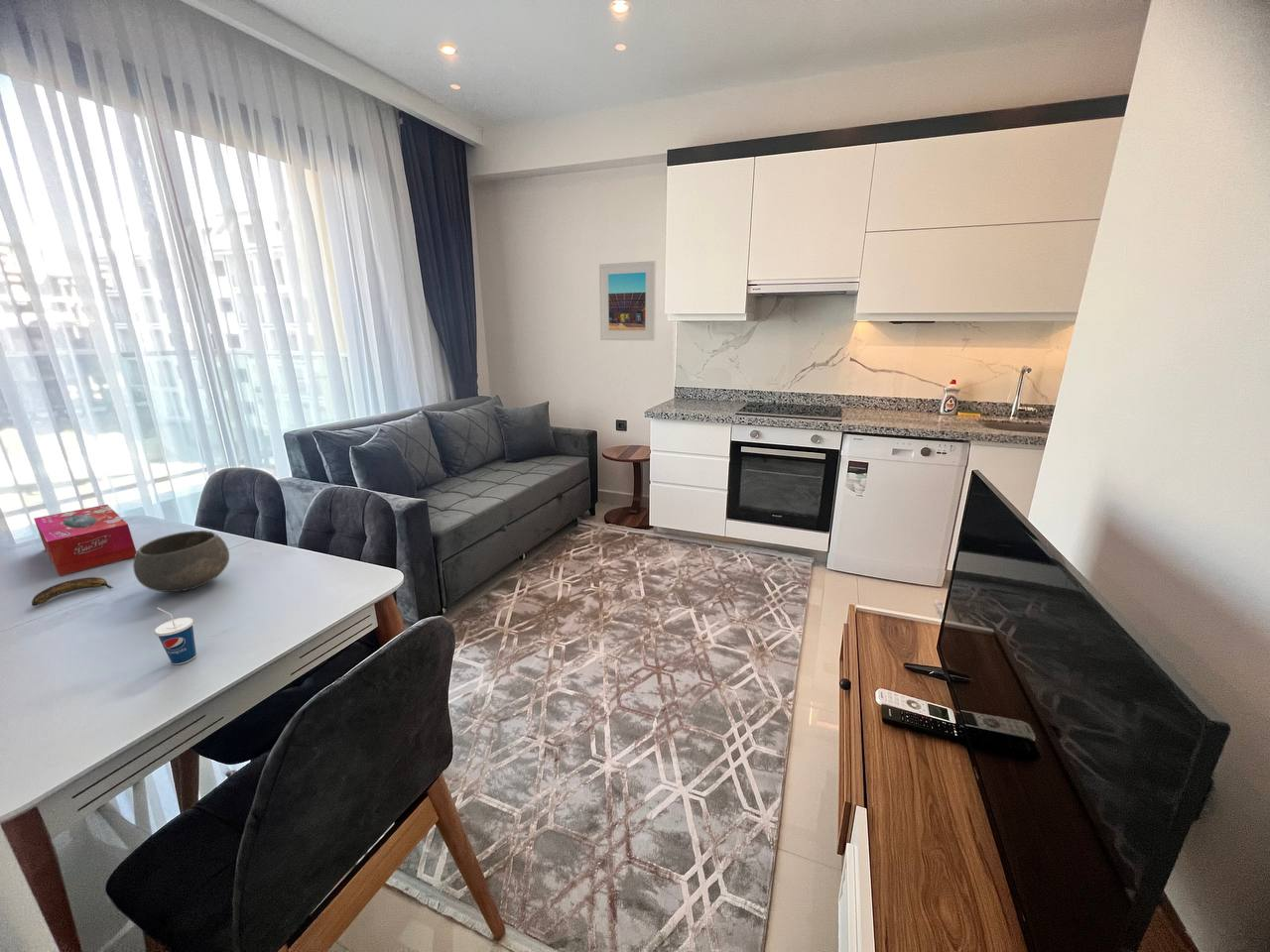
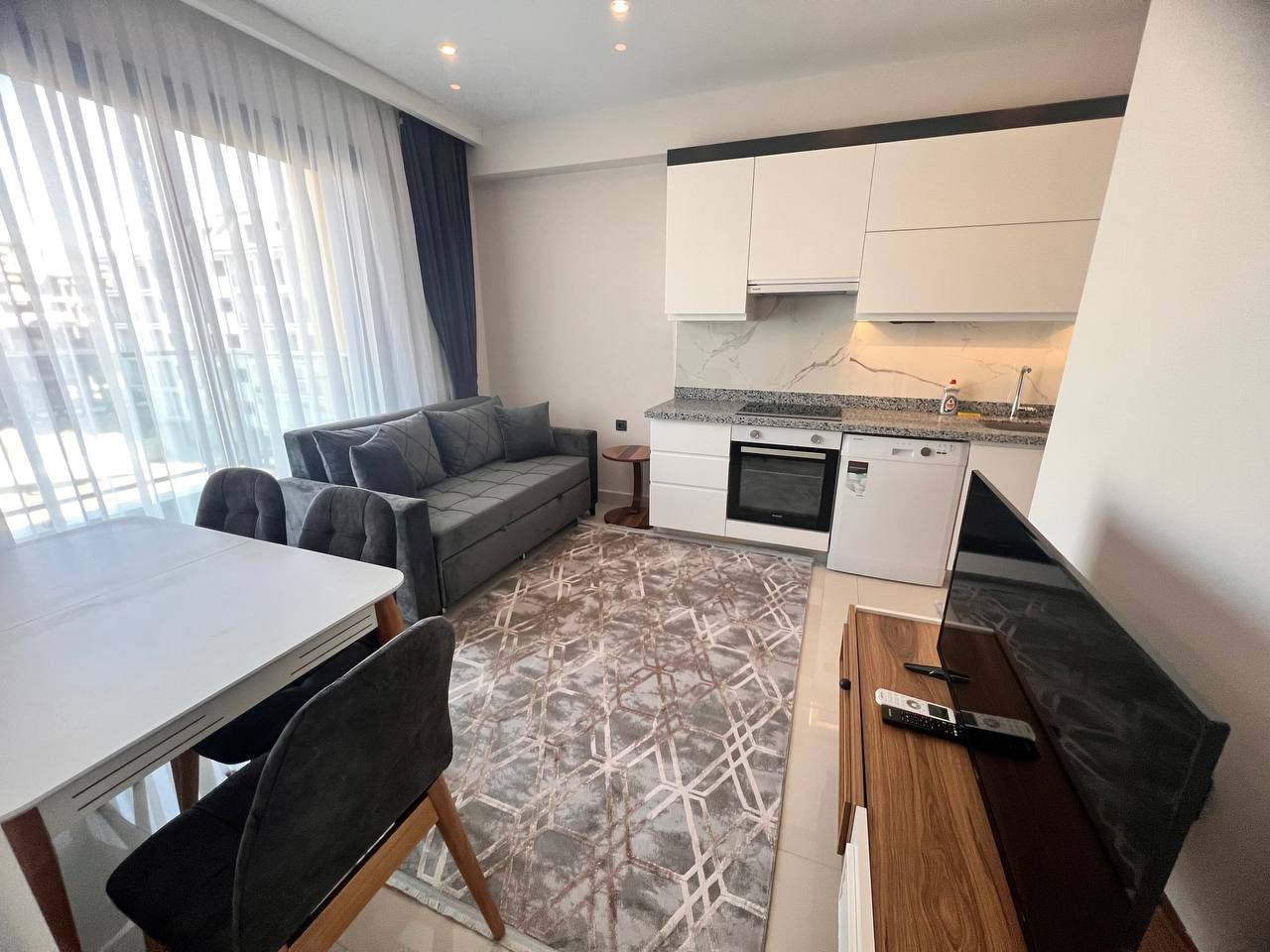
- bowl (185, 563)
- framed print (627, 301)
- cup (176, 633)
- banana (70, 589)
- tissue box (85, 536)
